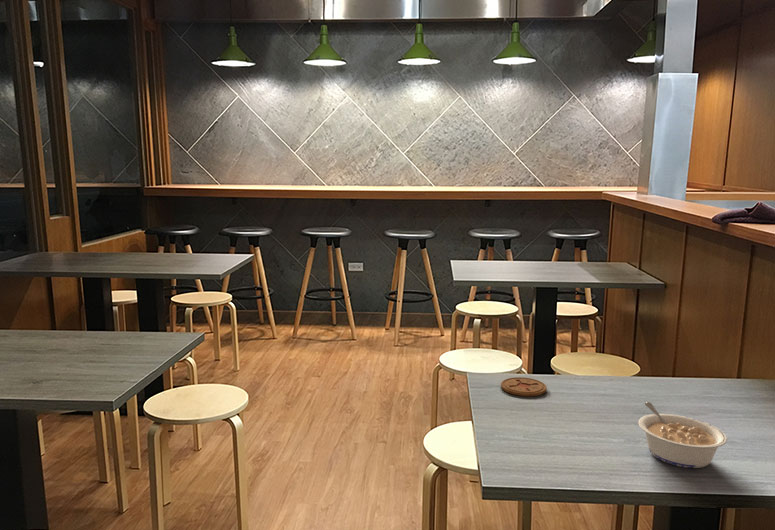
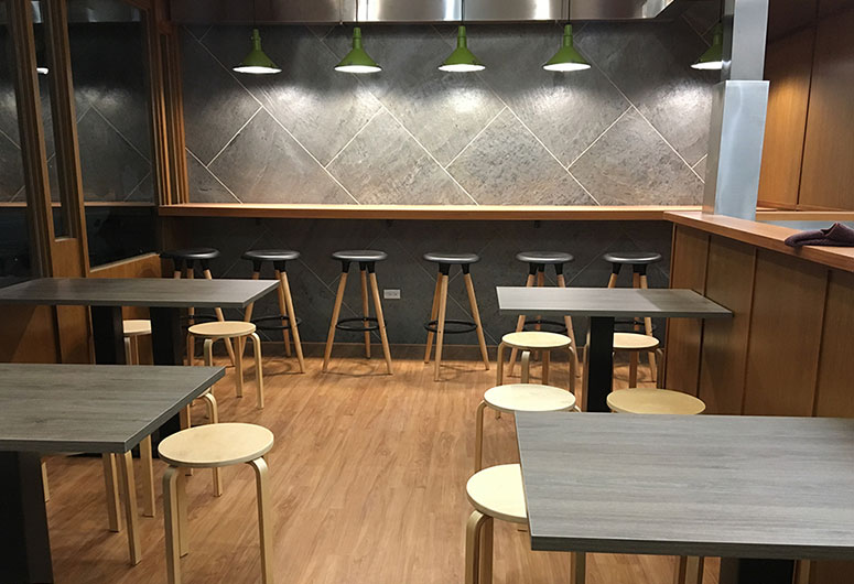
- legume (677, 438)
- coaster (523, 386)
